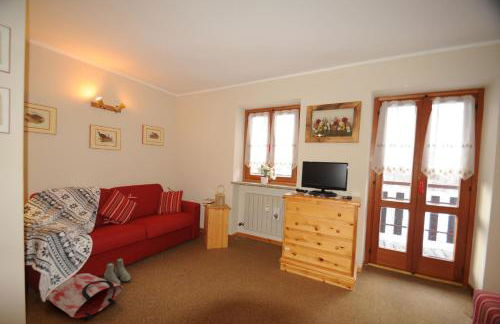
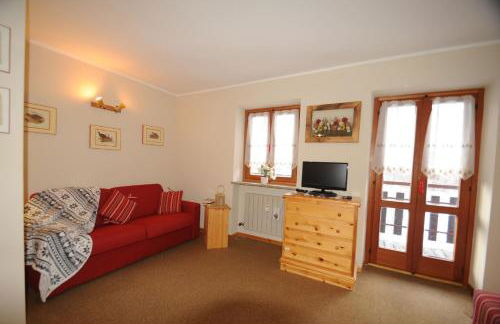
- boots (117, 271)
- bag (84, 290)
